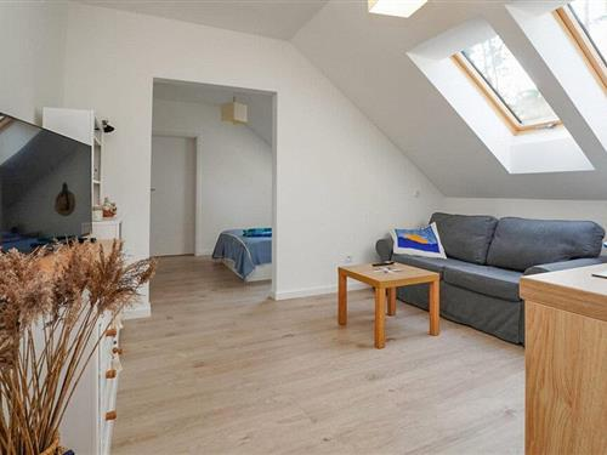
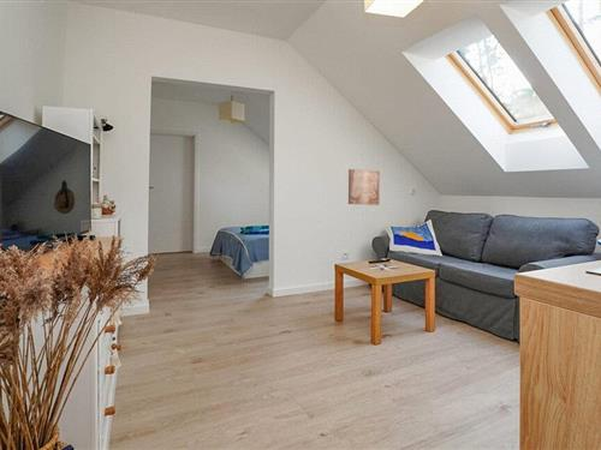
+ wall art (364, 187)
